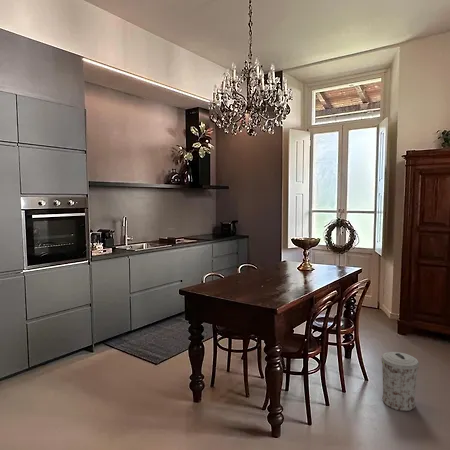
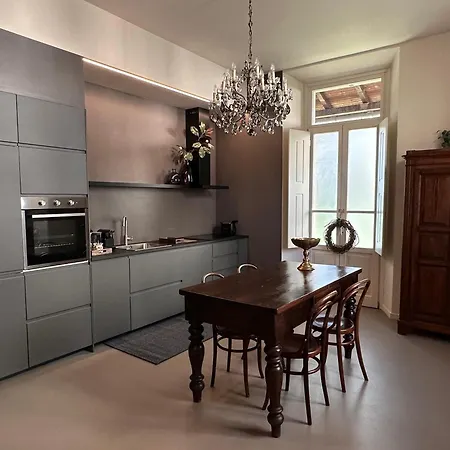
- trash can (399, 379)
